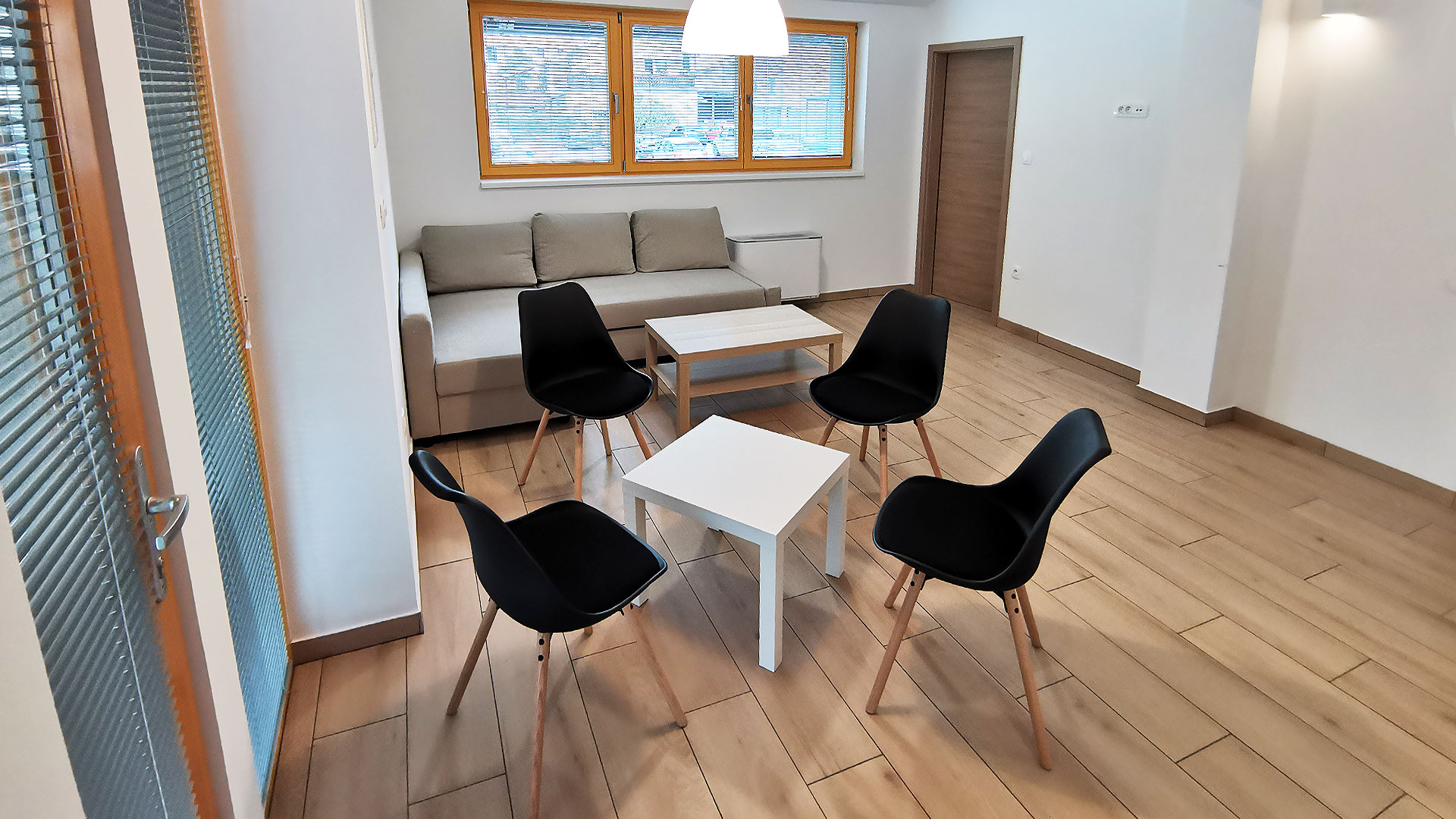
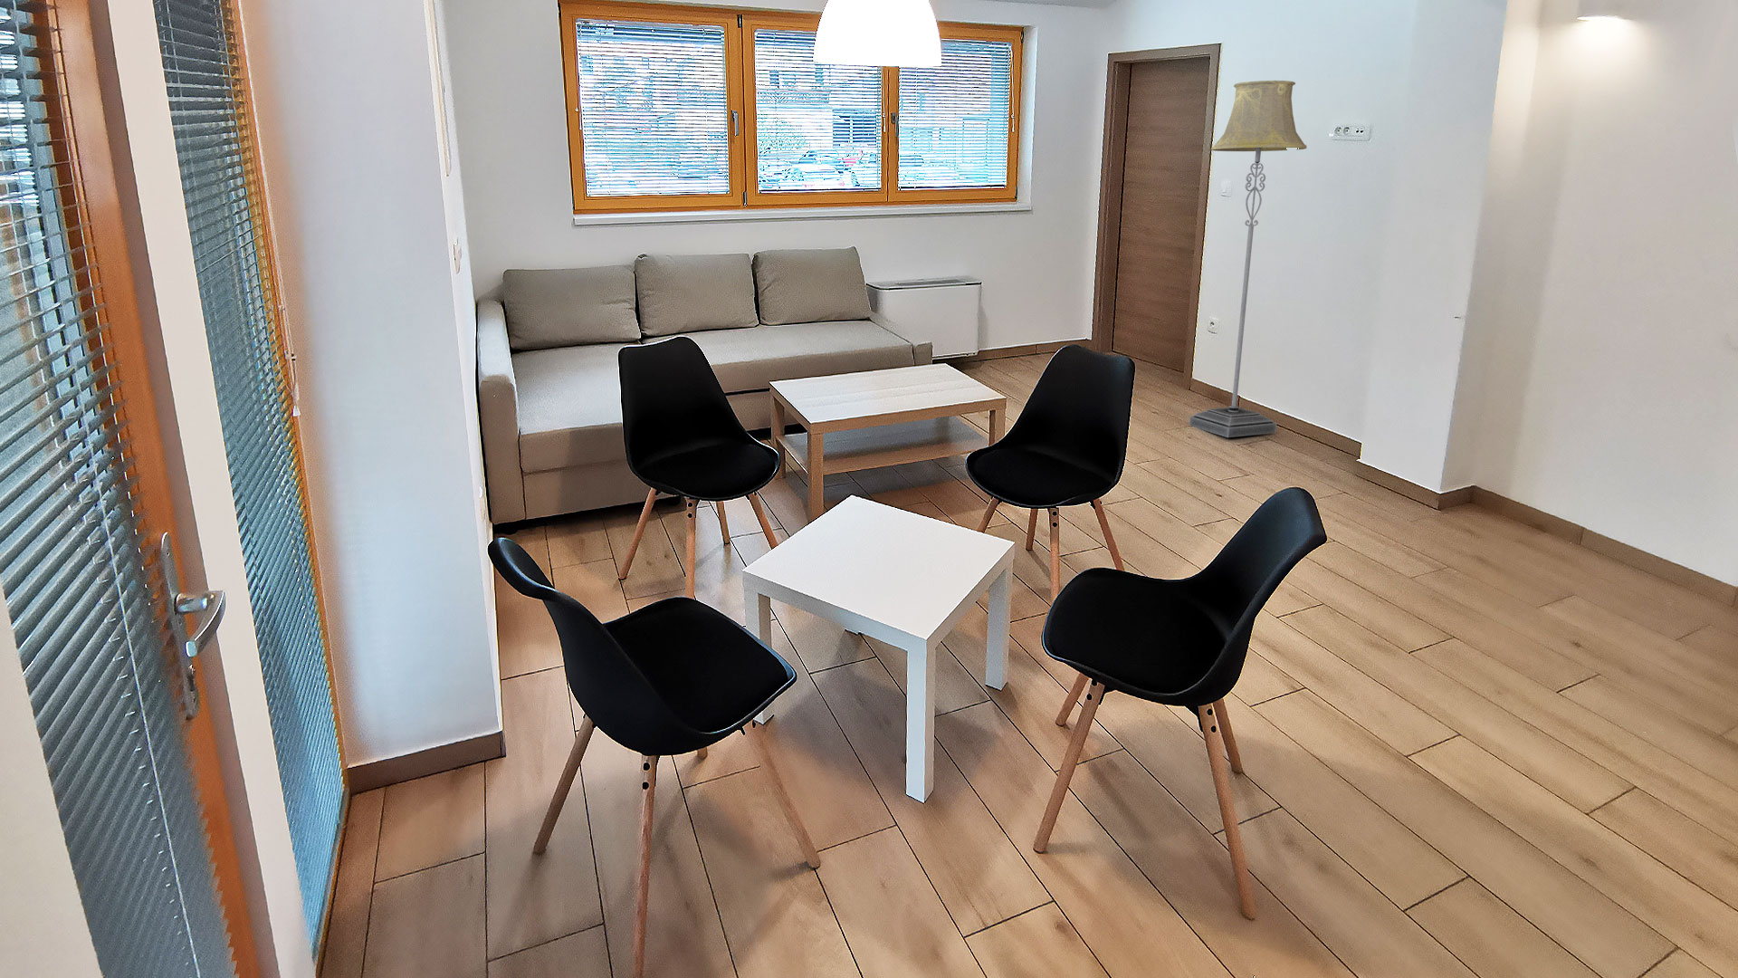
+ floor lamp (1246, 264)
